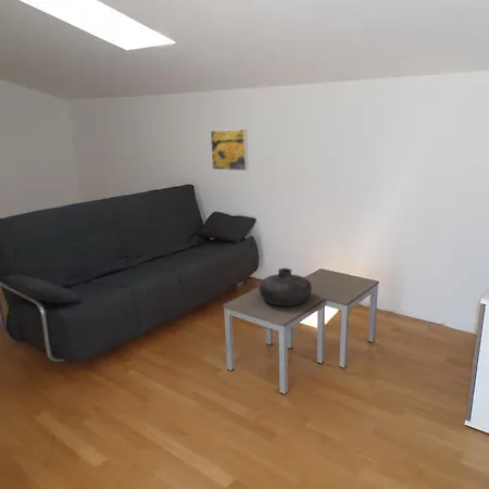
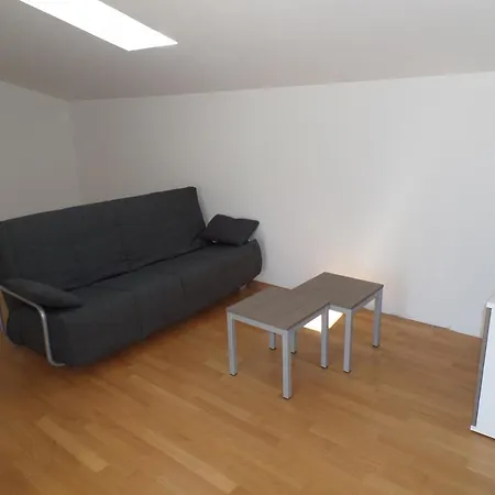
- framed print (228, 150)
- vase (285, 284)
